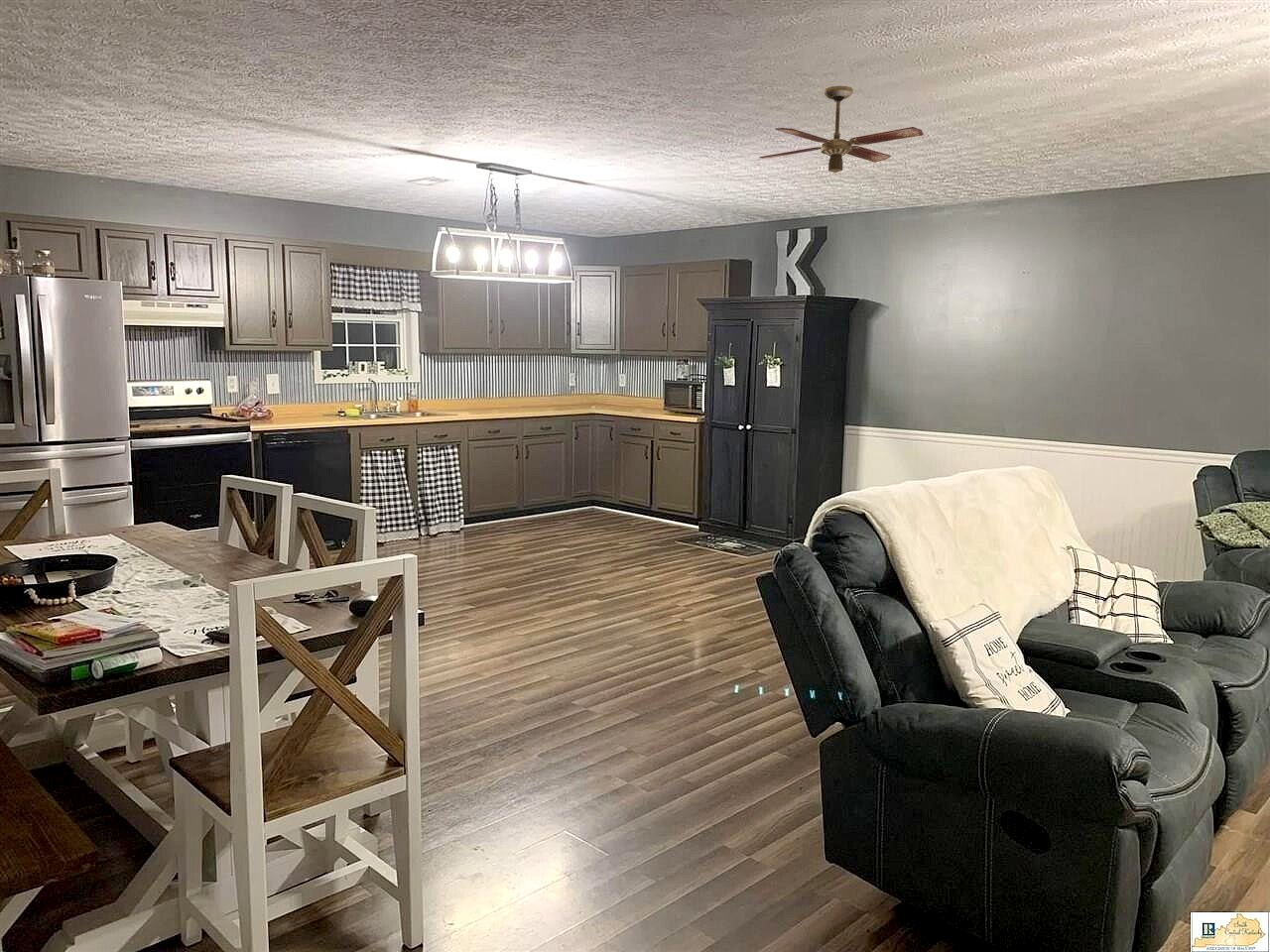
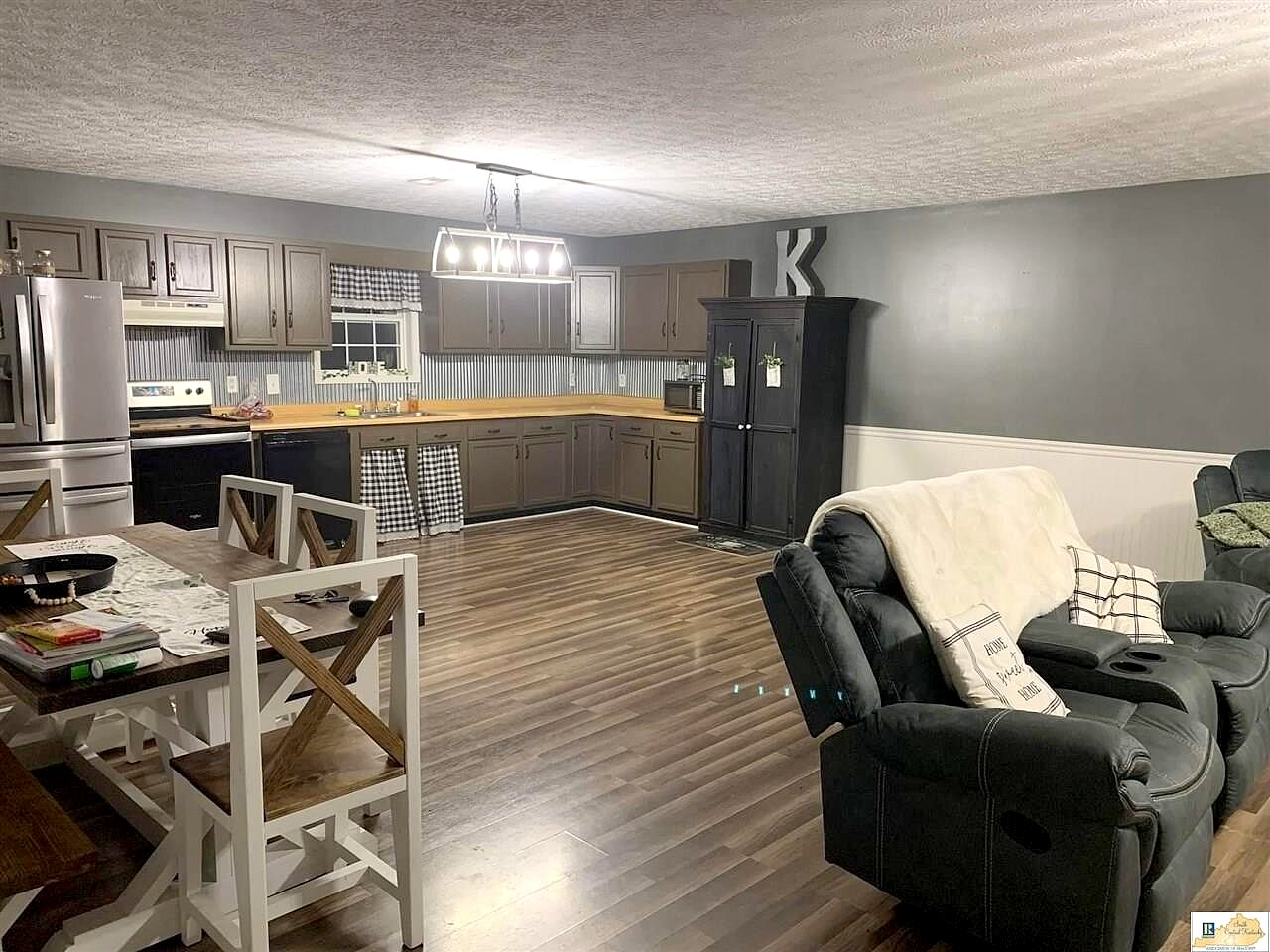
- ceiling fan (836, 131)
